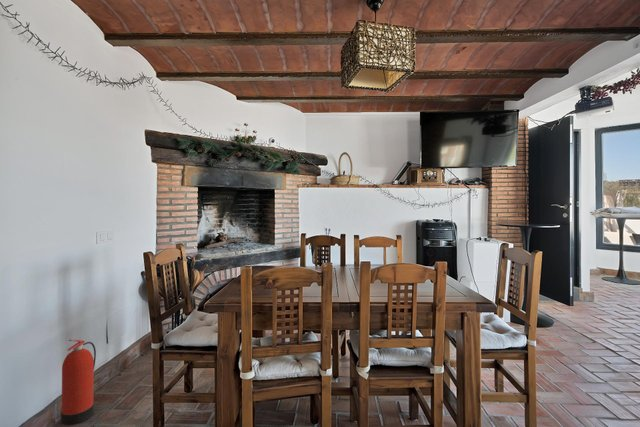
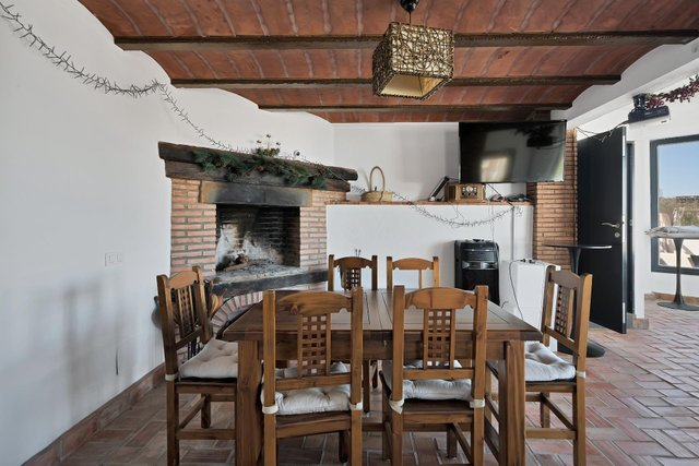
- fire extinguisher (82, 373)
